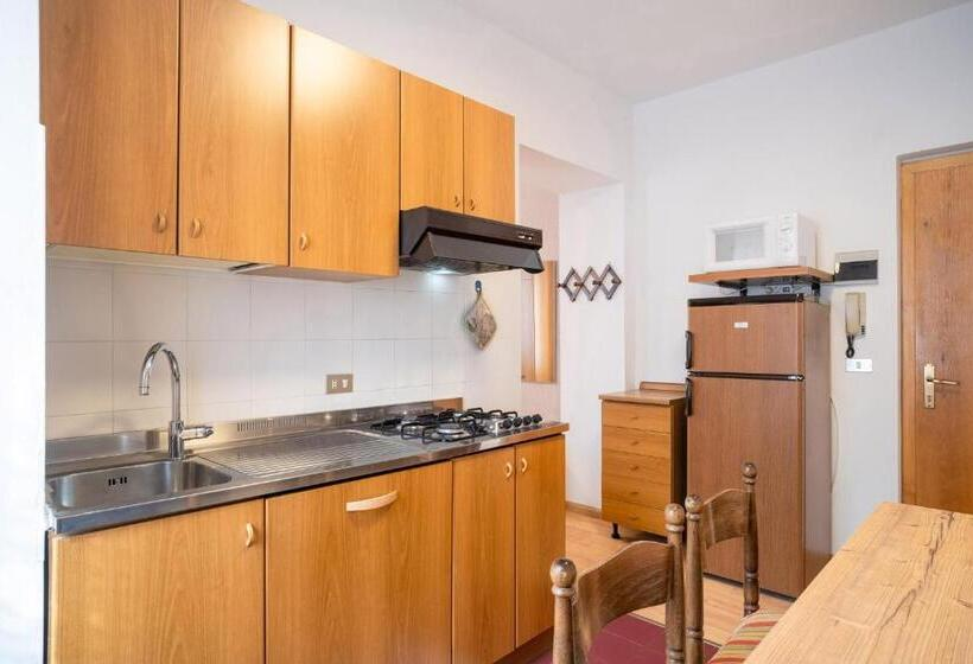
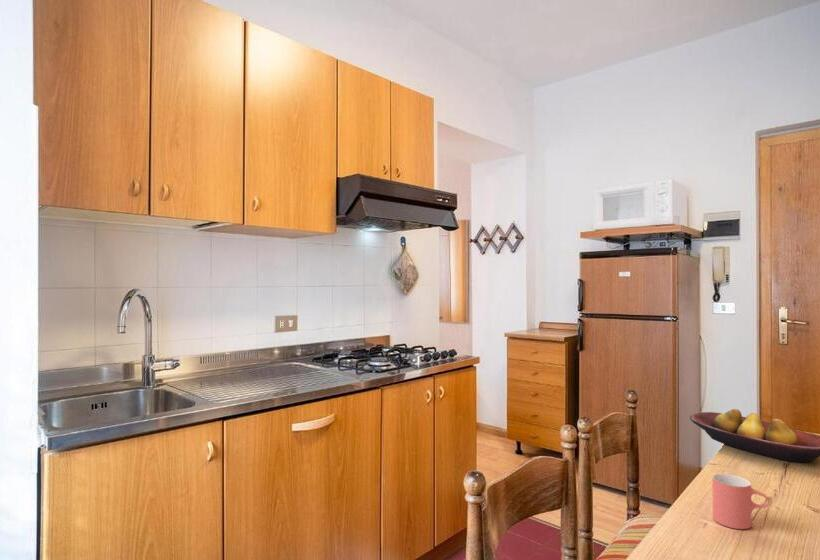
+ fruit bowl (757, 430)
+ cup (740, 502)
